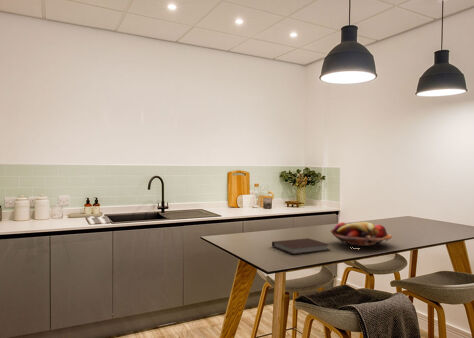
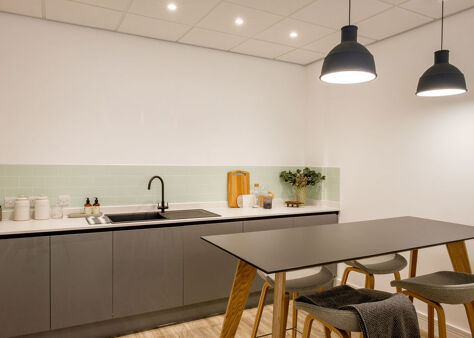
- notebook (300, 245)
- fruit basket (361, 233)
